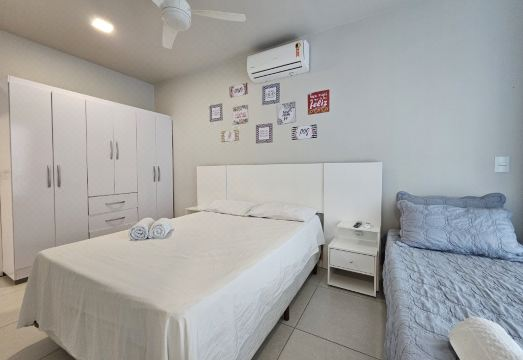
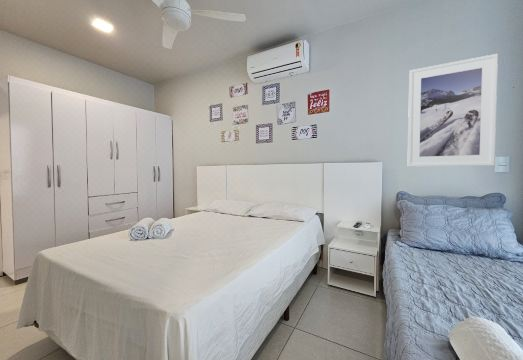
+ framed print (448, 114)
